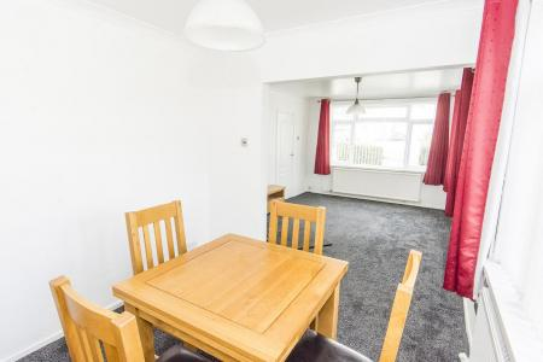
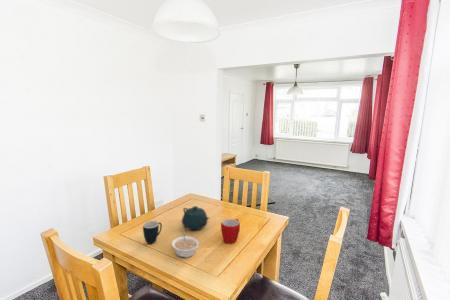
+ teapot (195, 217)
+ mug (231, 230)
+ mug (153, 231)
+ legume (184, 246)
